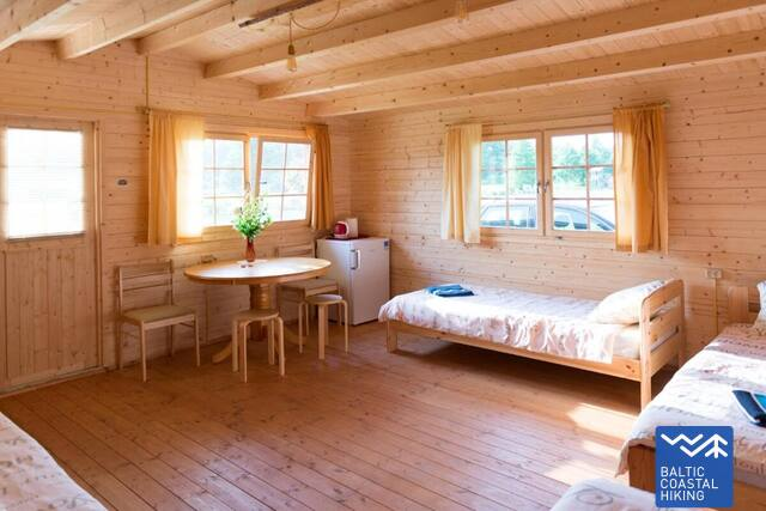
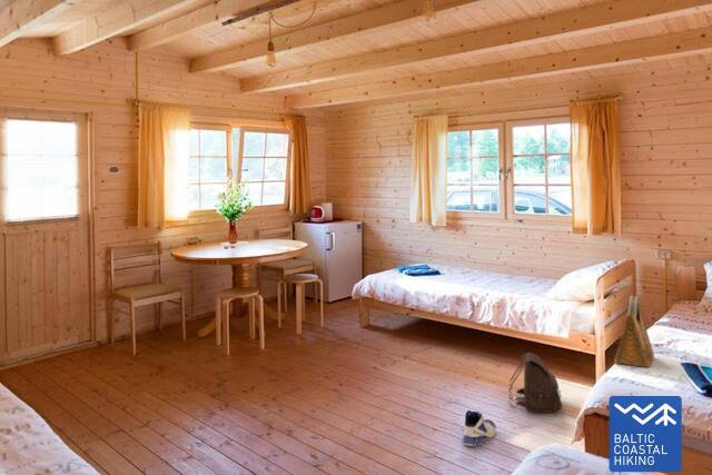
+ grocery bag (634, 327)
+ sneaker (479, 424)
+ satchel (534, 380)
